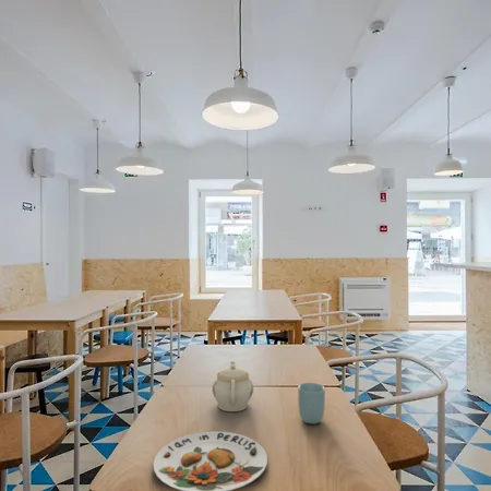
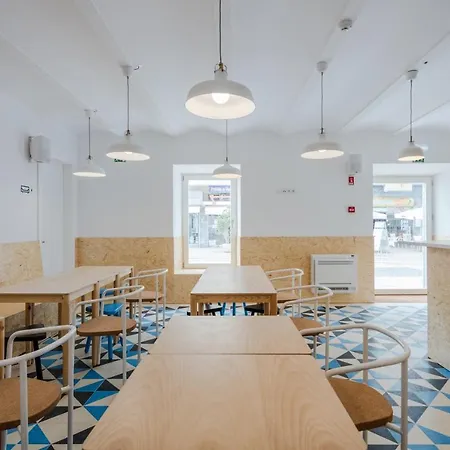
- plate (211, 459)
- teapot (232, 385)
- cup (311, 404)
